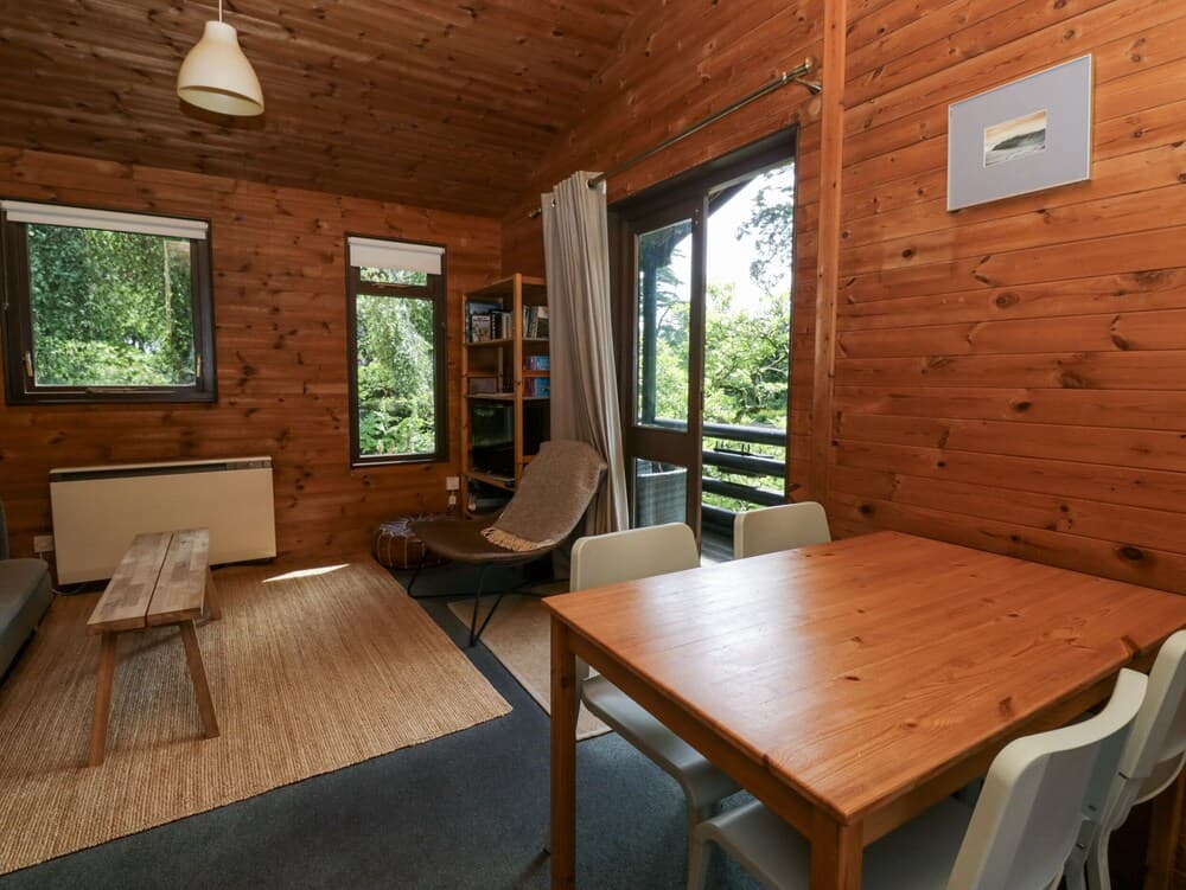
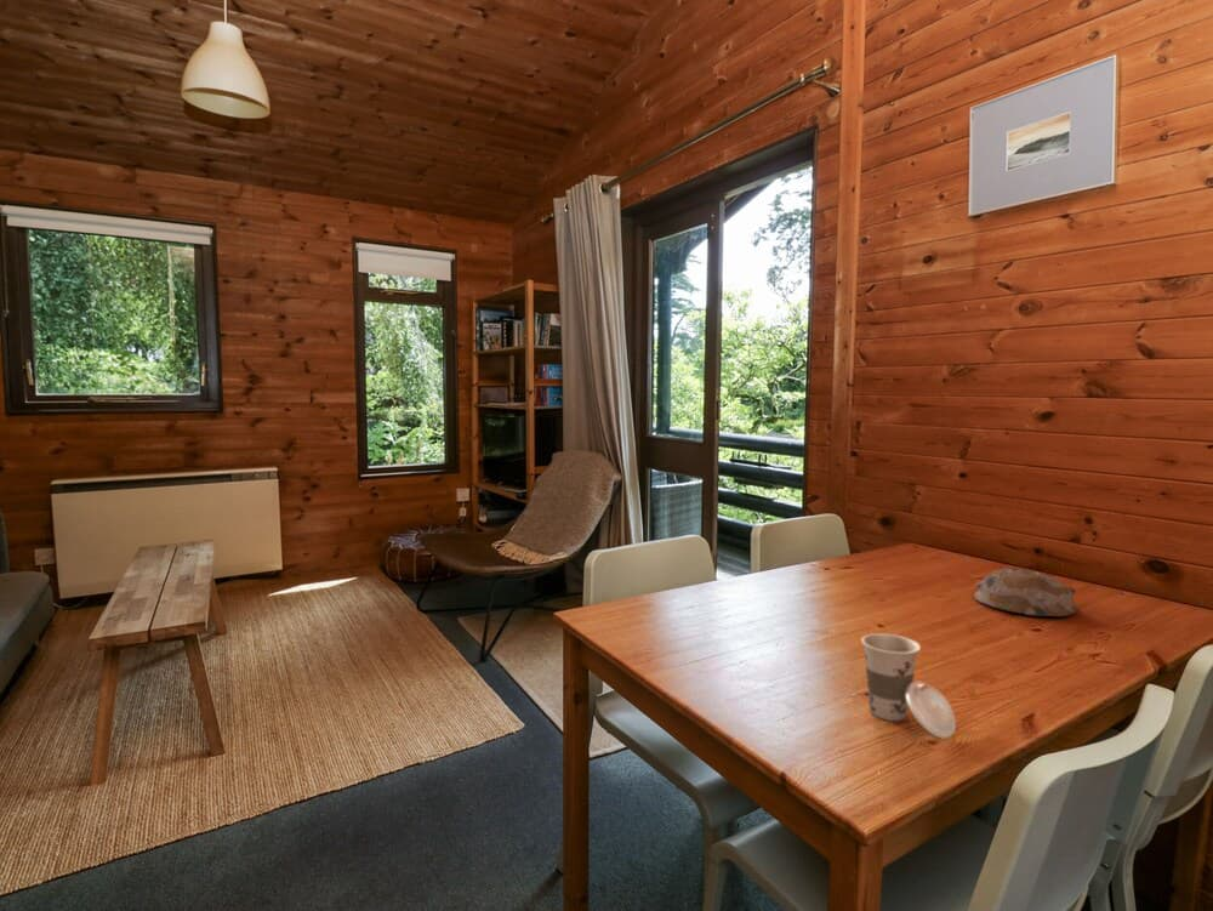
+ cup (906, 683)
+ bowl (1024, 586)
